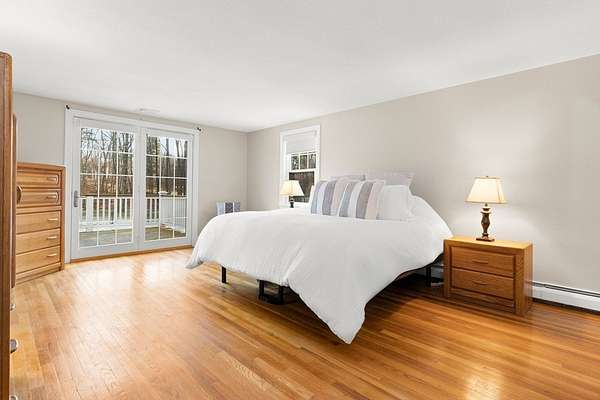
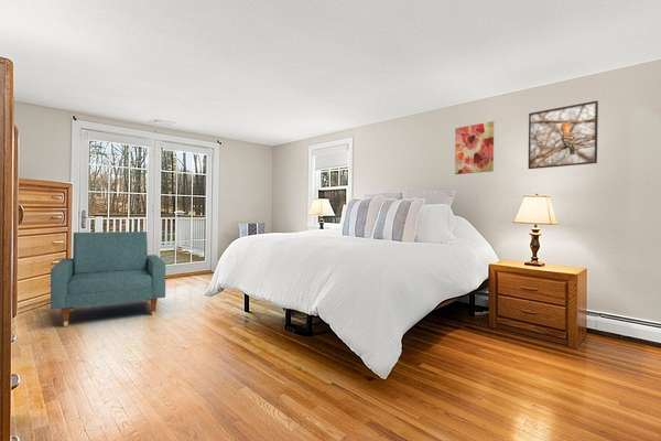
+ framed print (561, 137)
+ armchair (111, 272)
+ wall art (474, 149)
